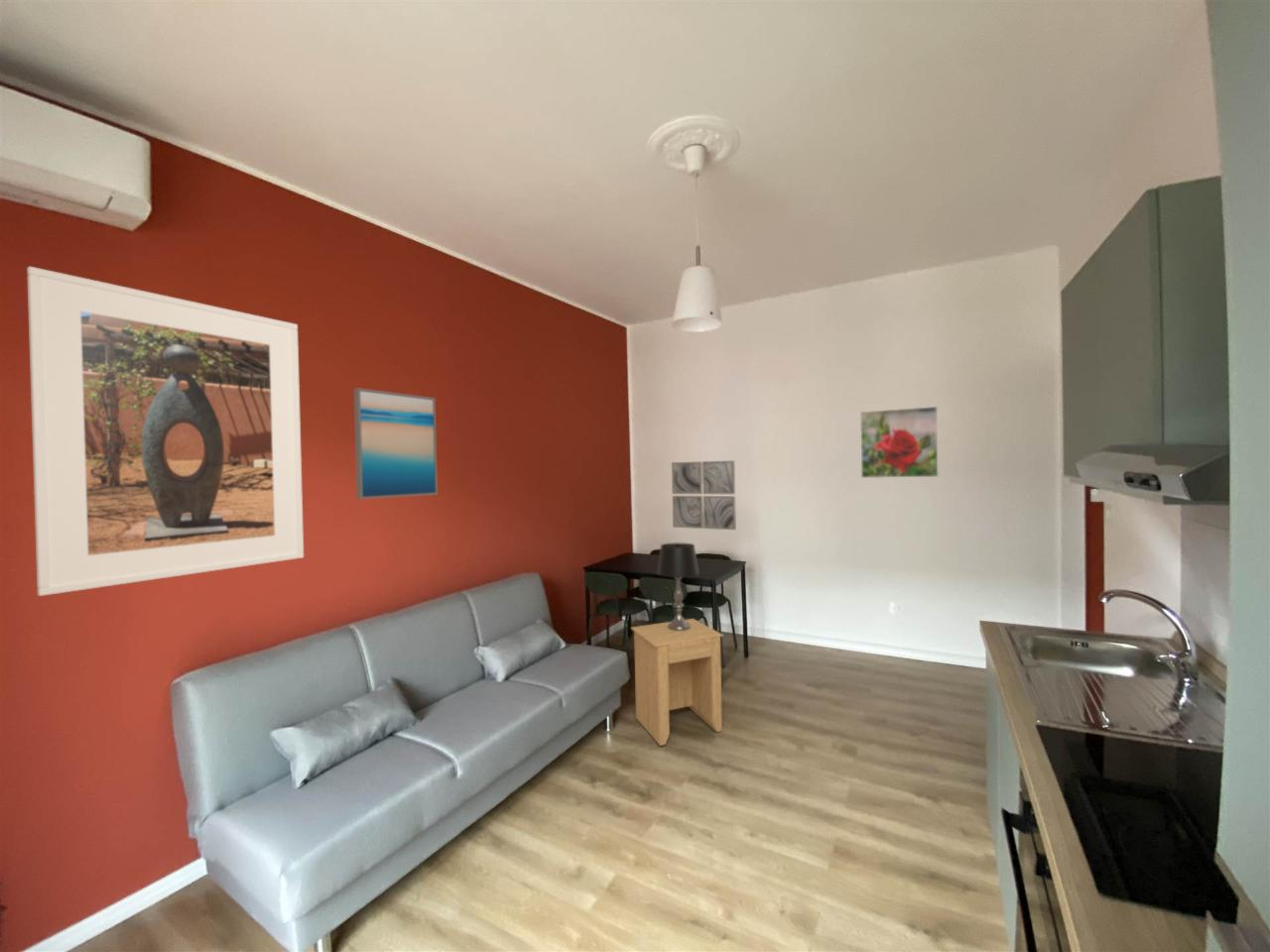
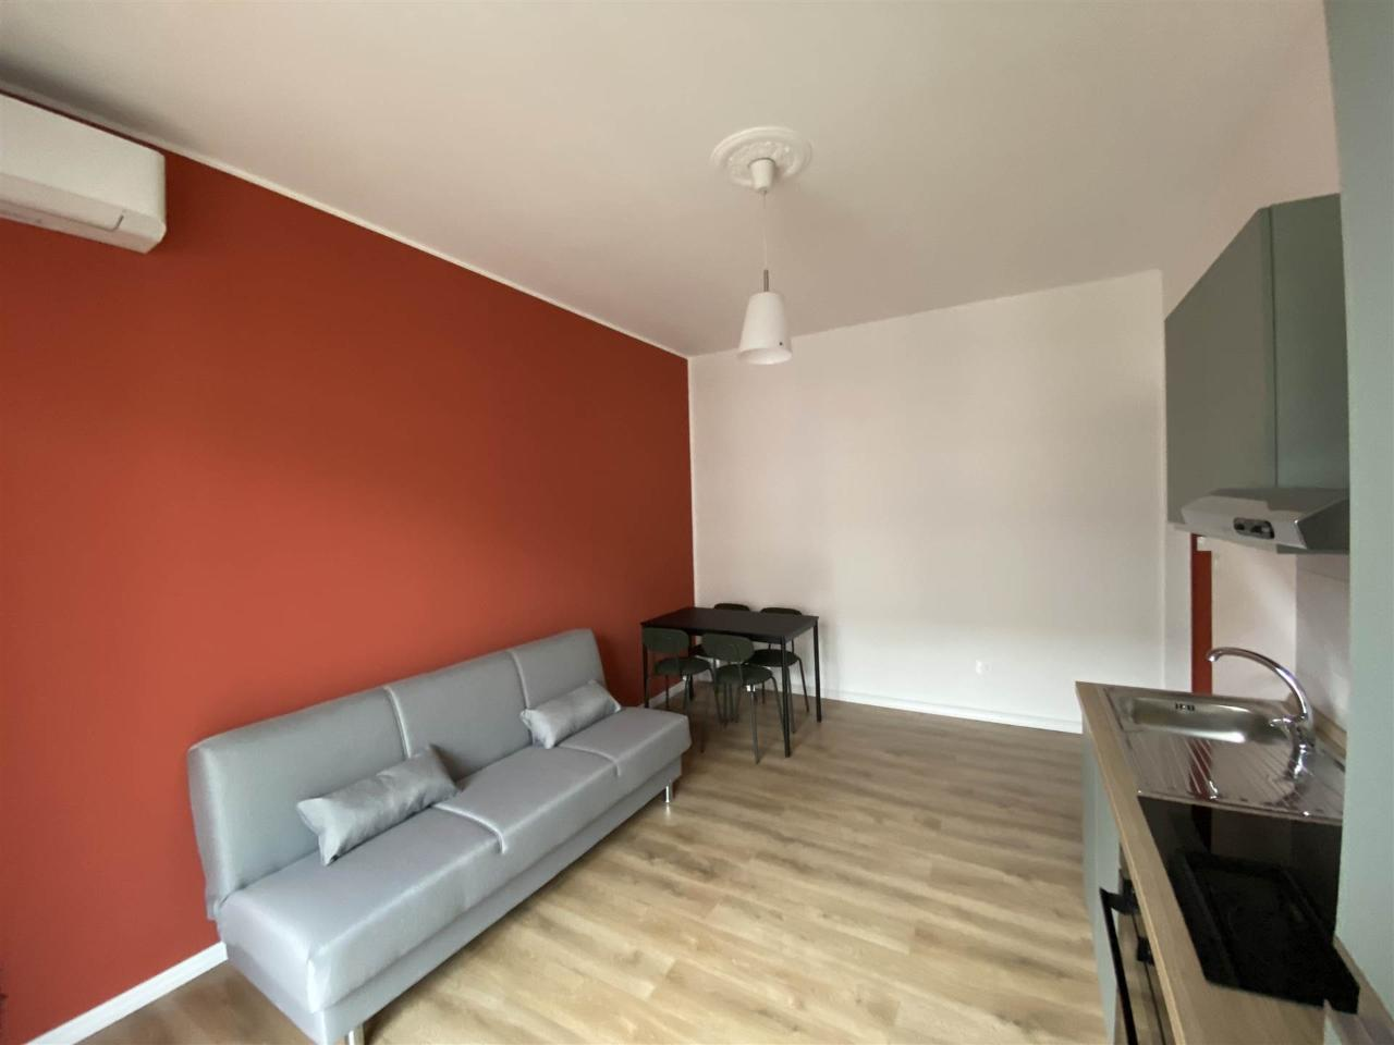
- wall art (398, 444)
- wall art (701, 496)
- table lamp (678, 585)
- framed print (189, 437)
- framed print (898, 443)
- side table (676, 677)
